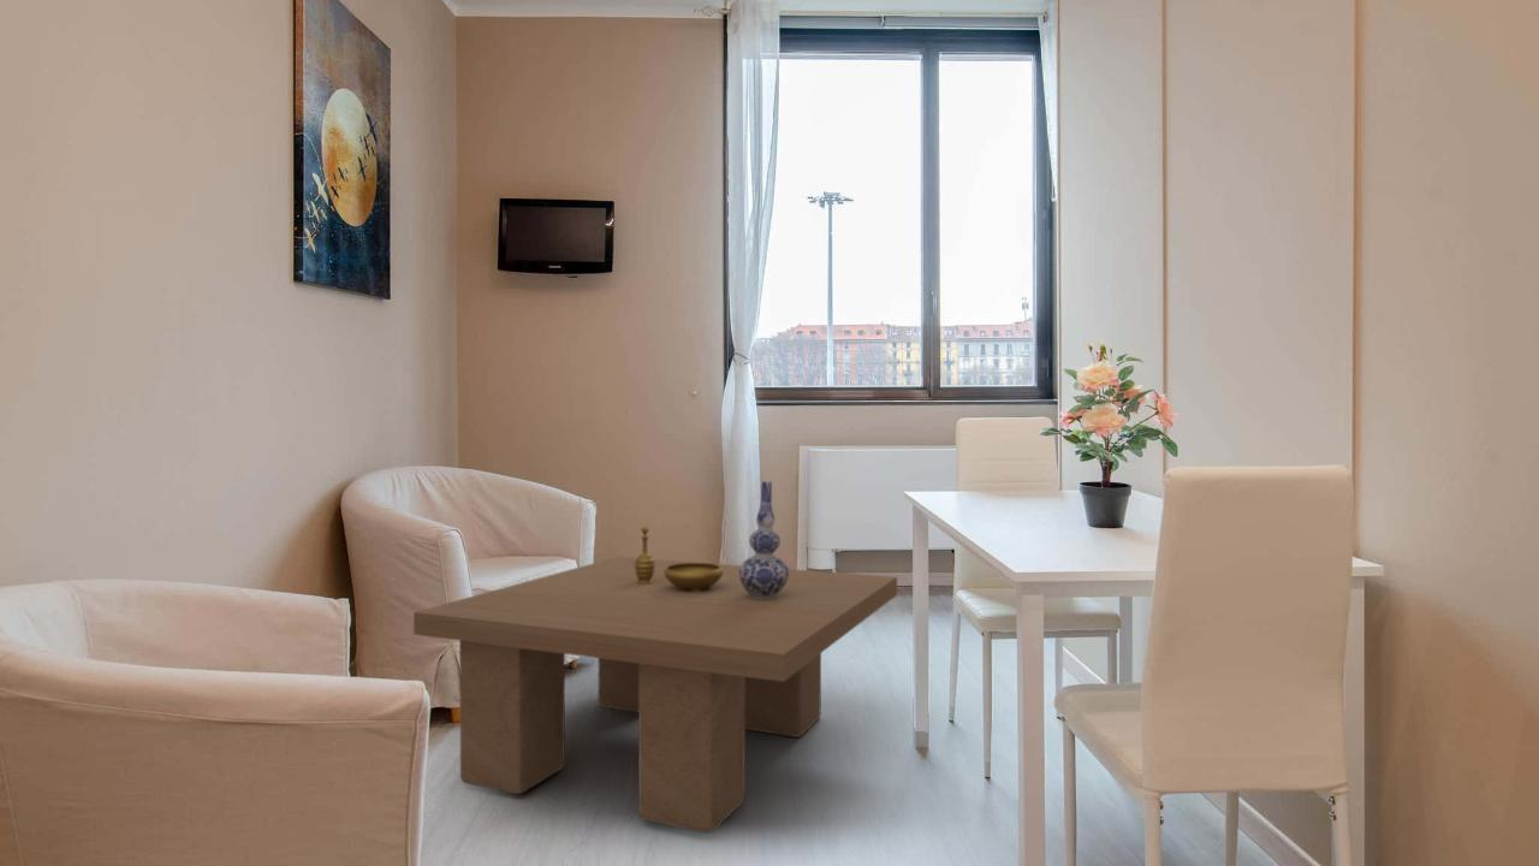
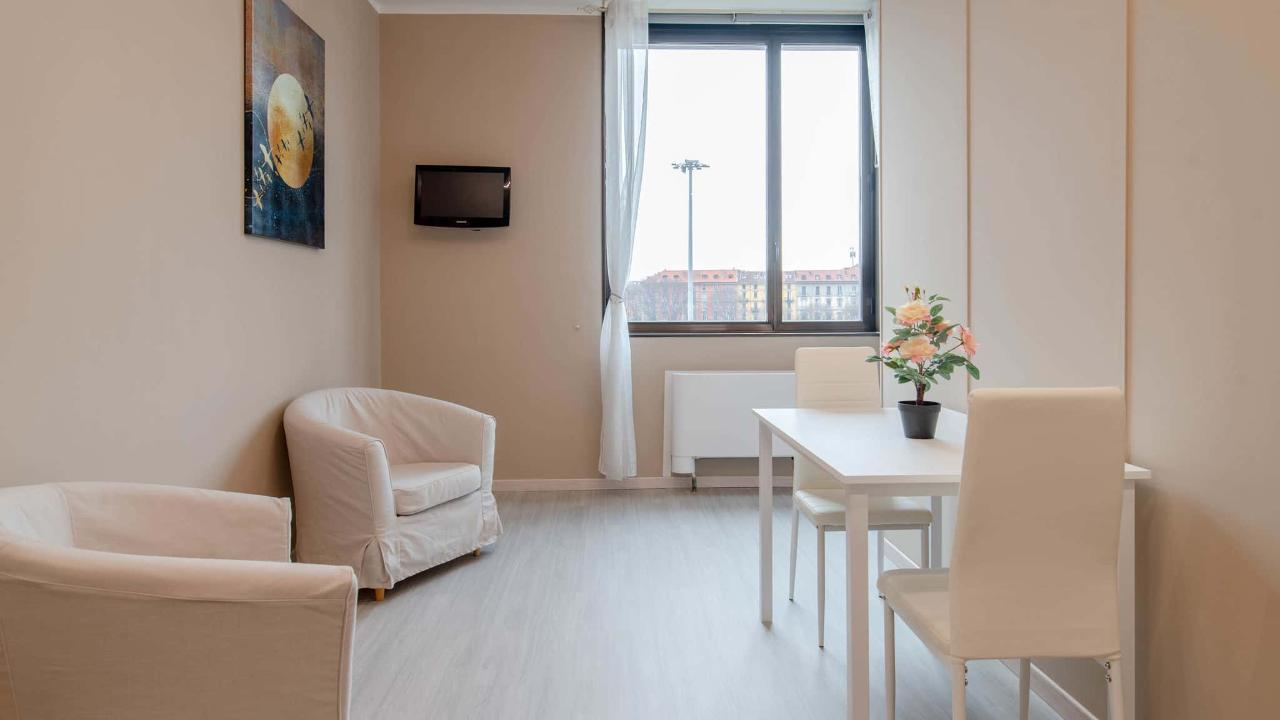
- vase (763, 538)
- decorative bowl (676, 564)
- coffee table (679, 672)
